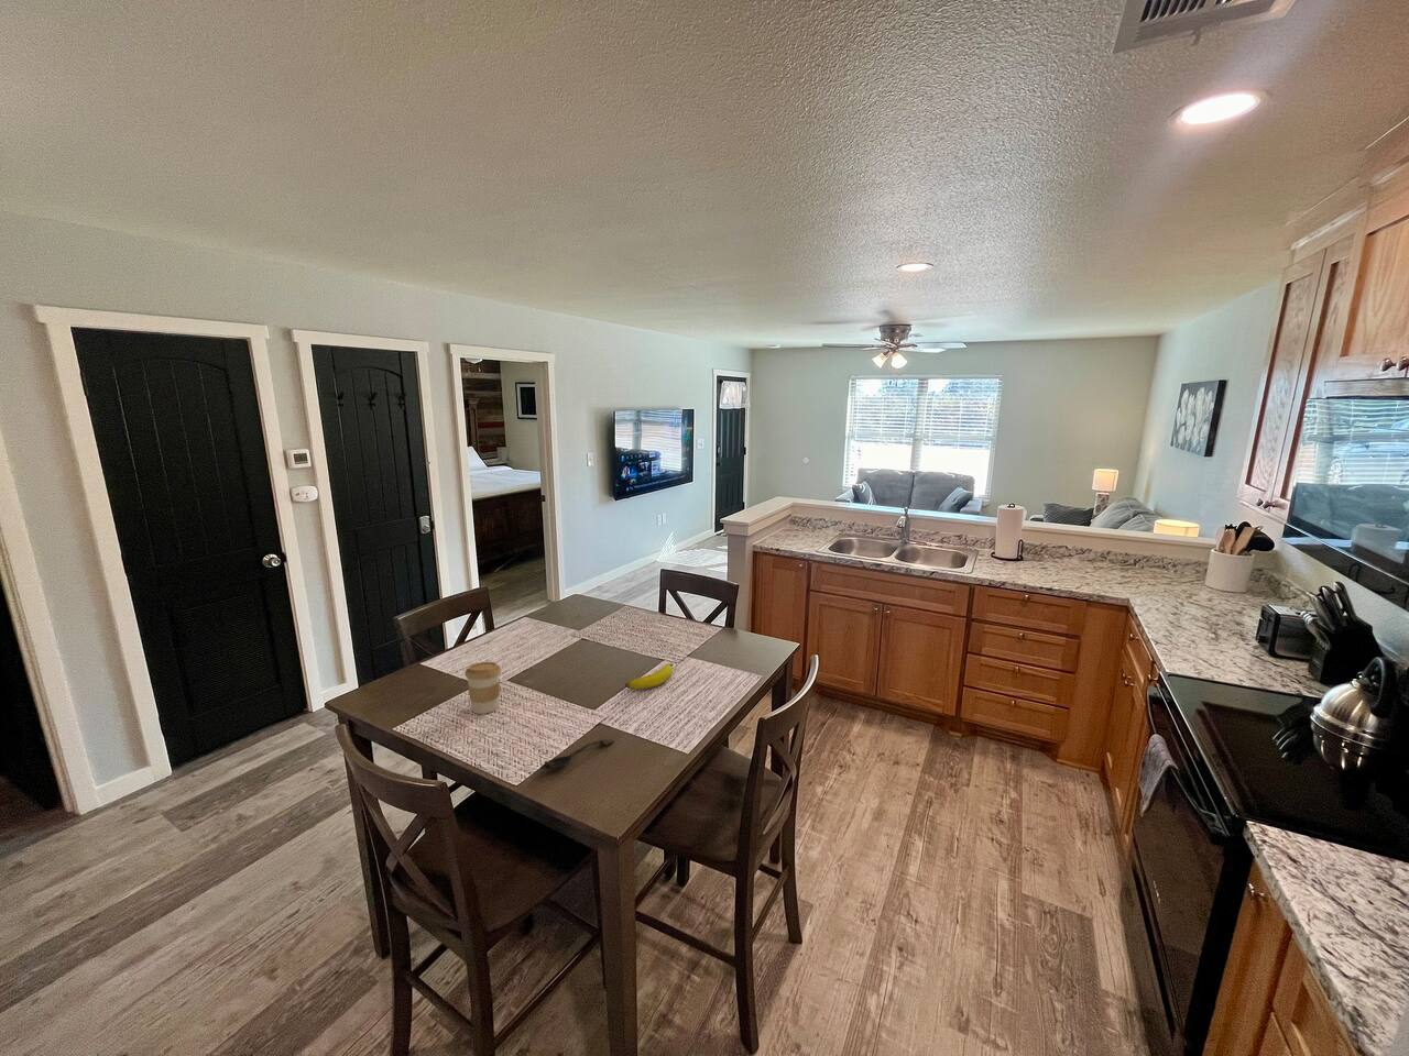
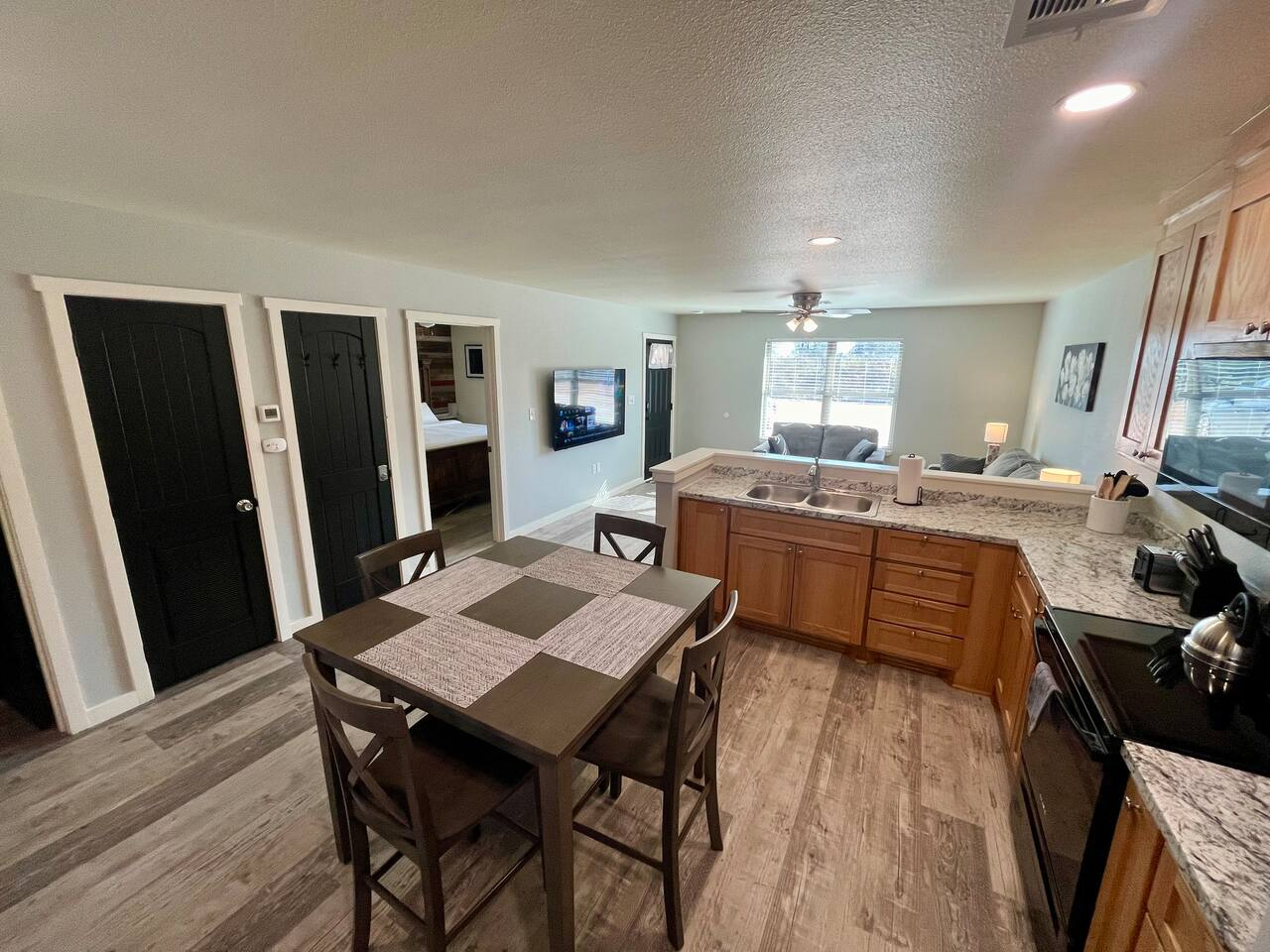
- spoon (579, 751)
- coffee cup (484, 686)
- banana (655, 673)
